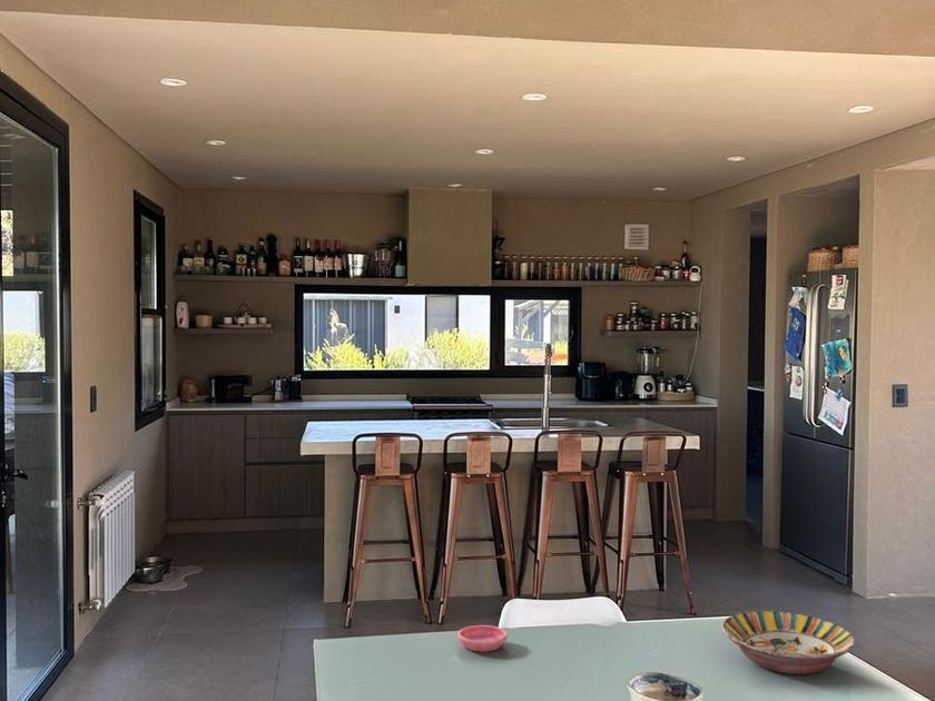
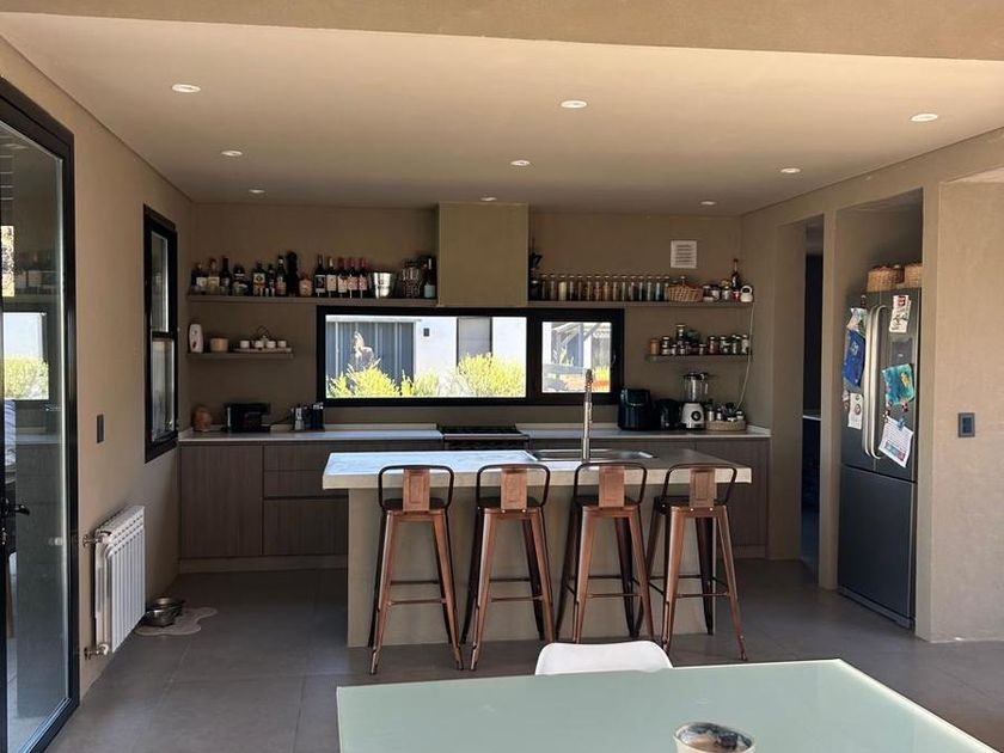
- serving bowl (786, 646)
- saucer (482, 639)
